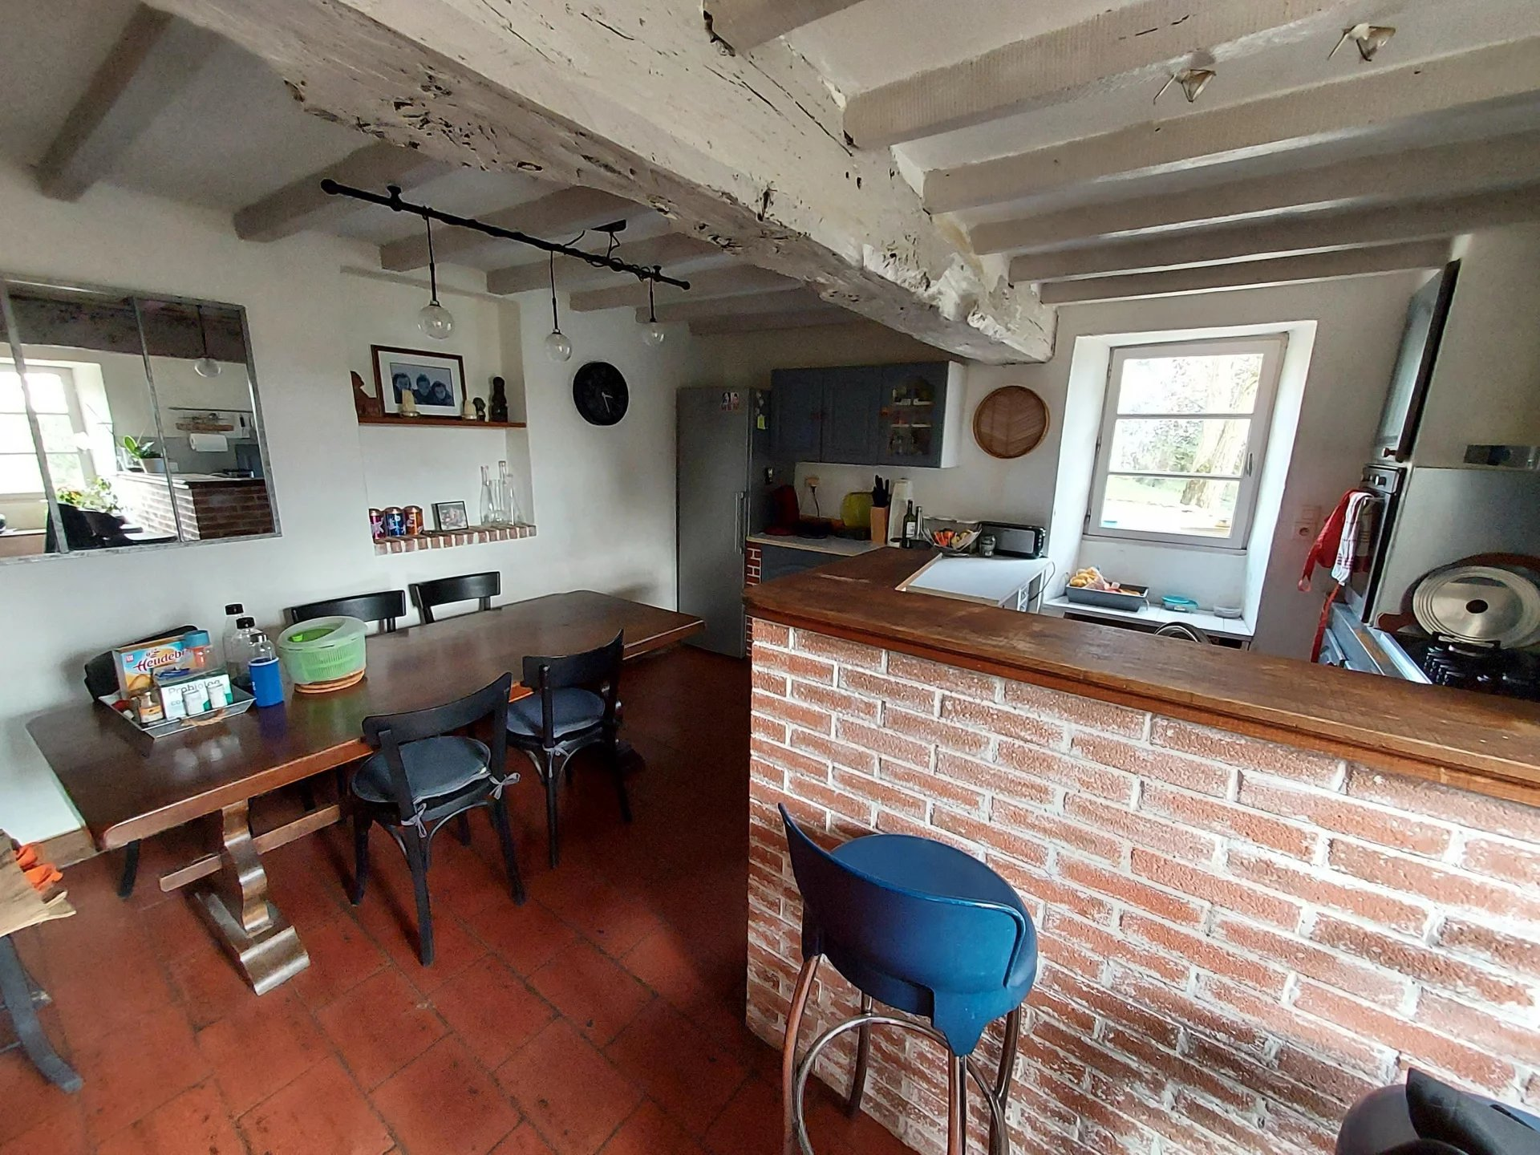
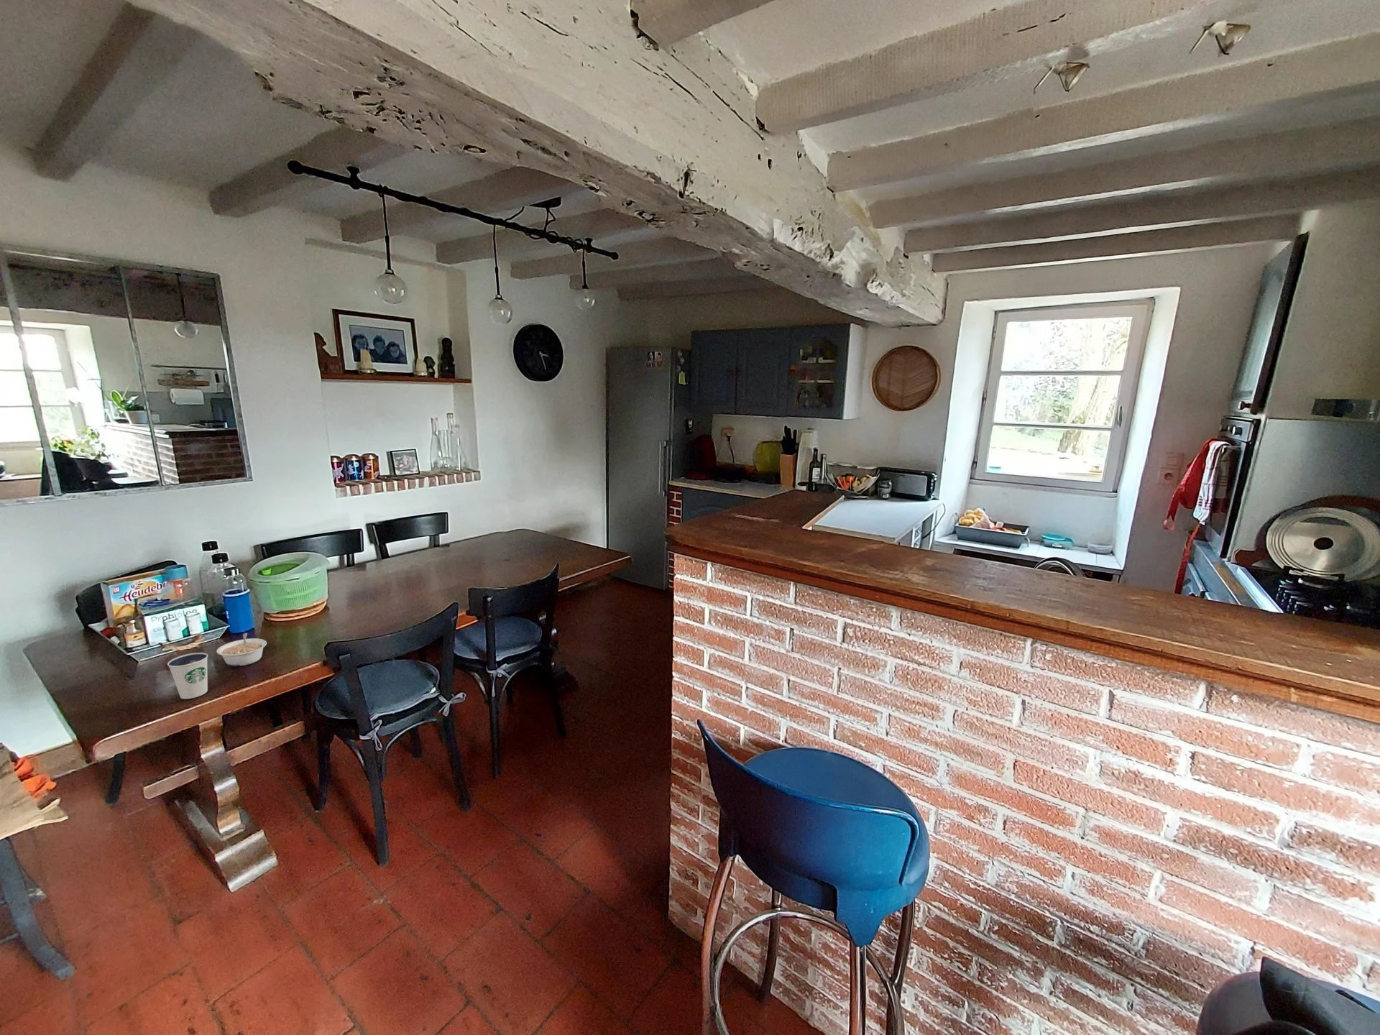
+ dixie cup (190, 676)
+ legume (241, 651)
